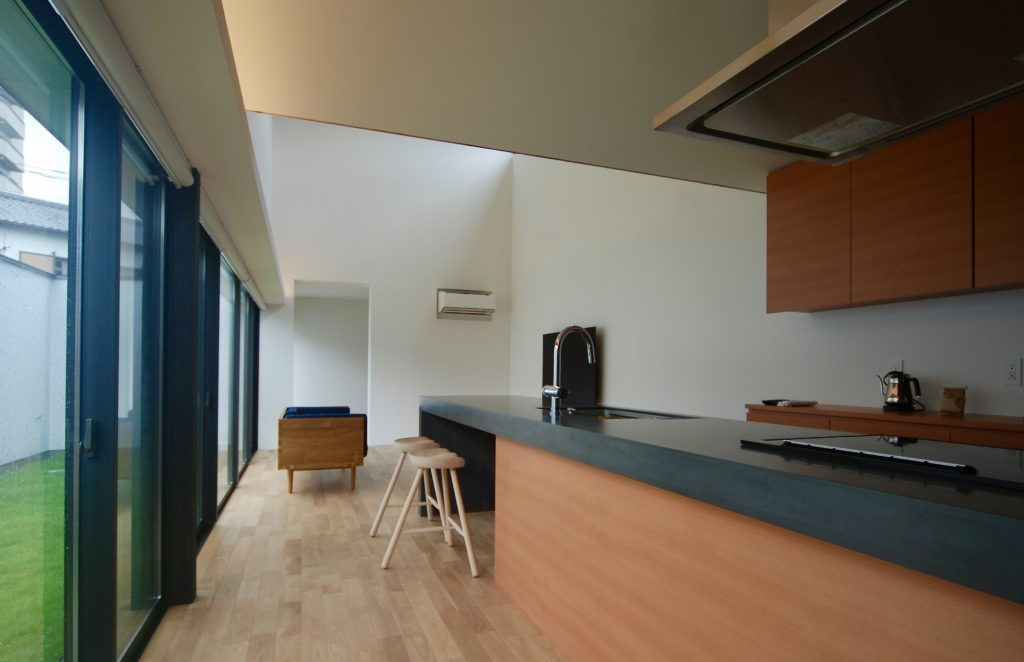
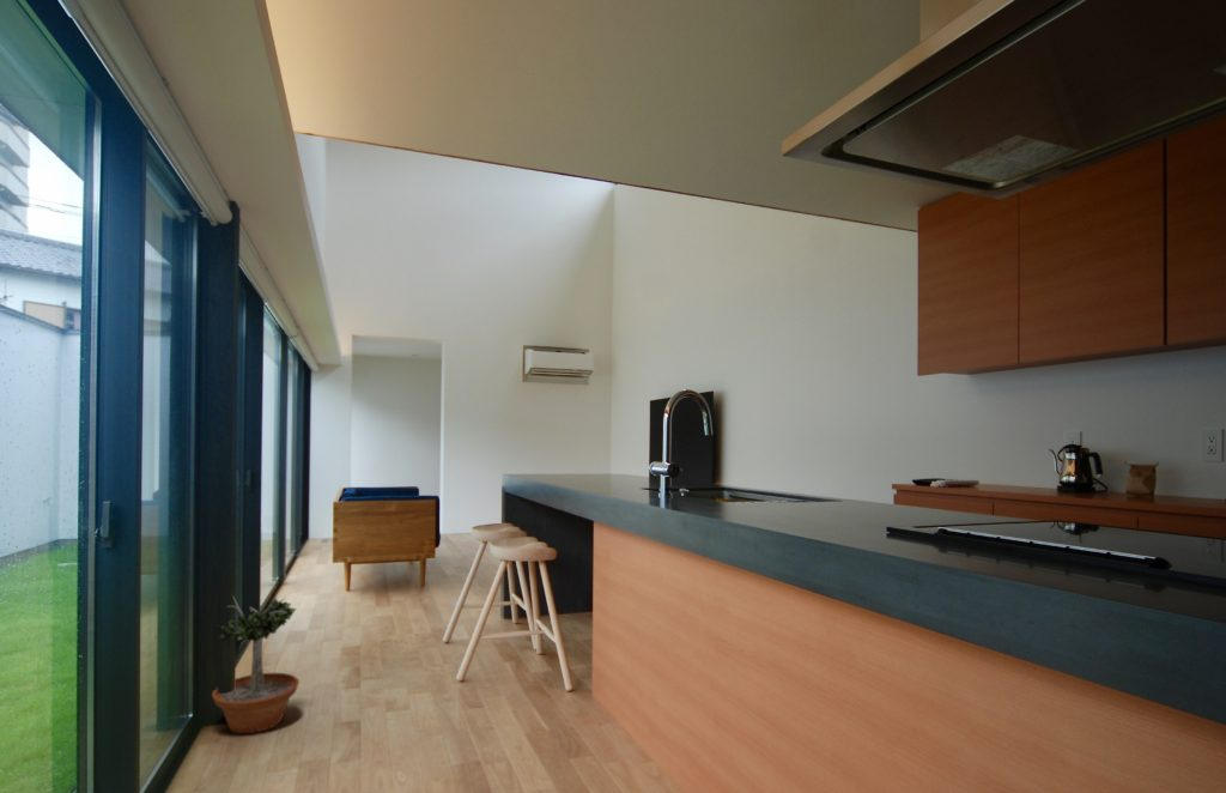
+ potted tree (256, 658)
